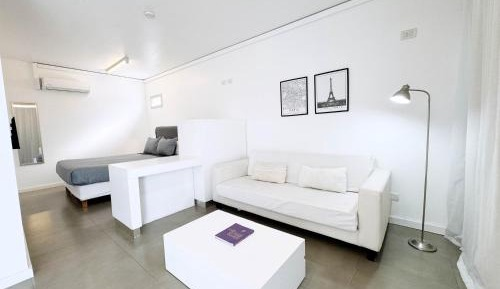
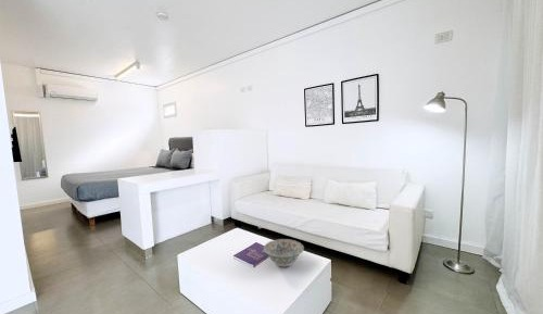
+ decorative bowl (283, 254)
